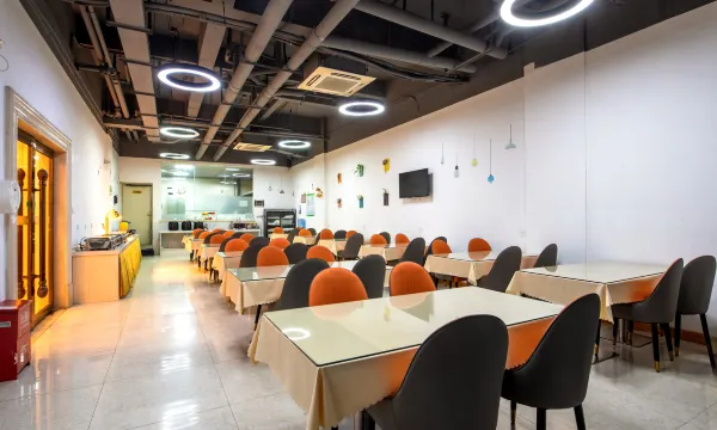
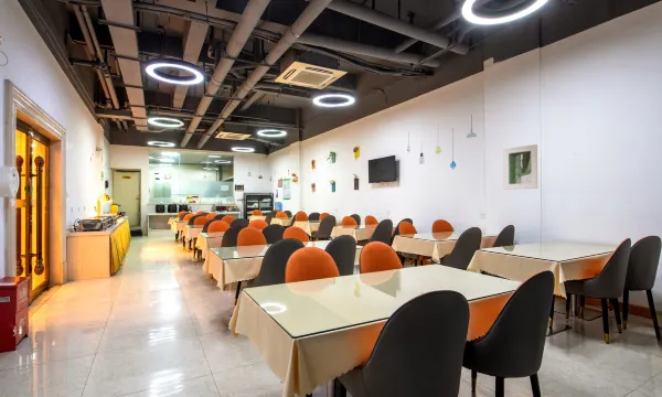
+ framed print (520, 168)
